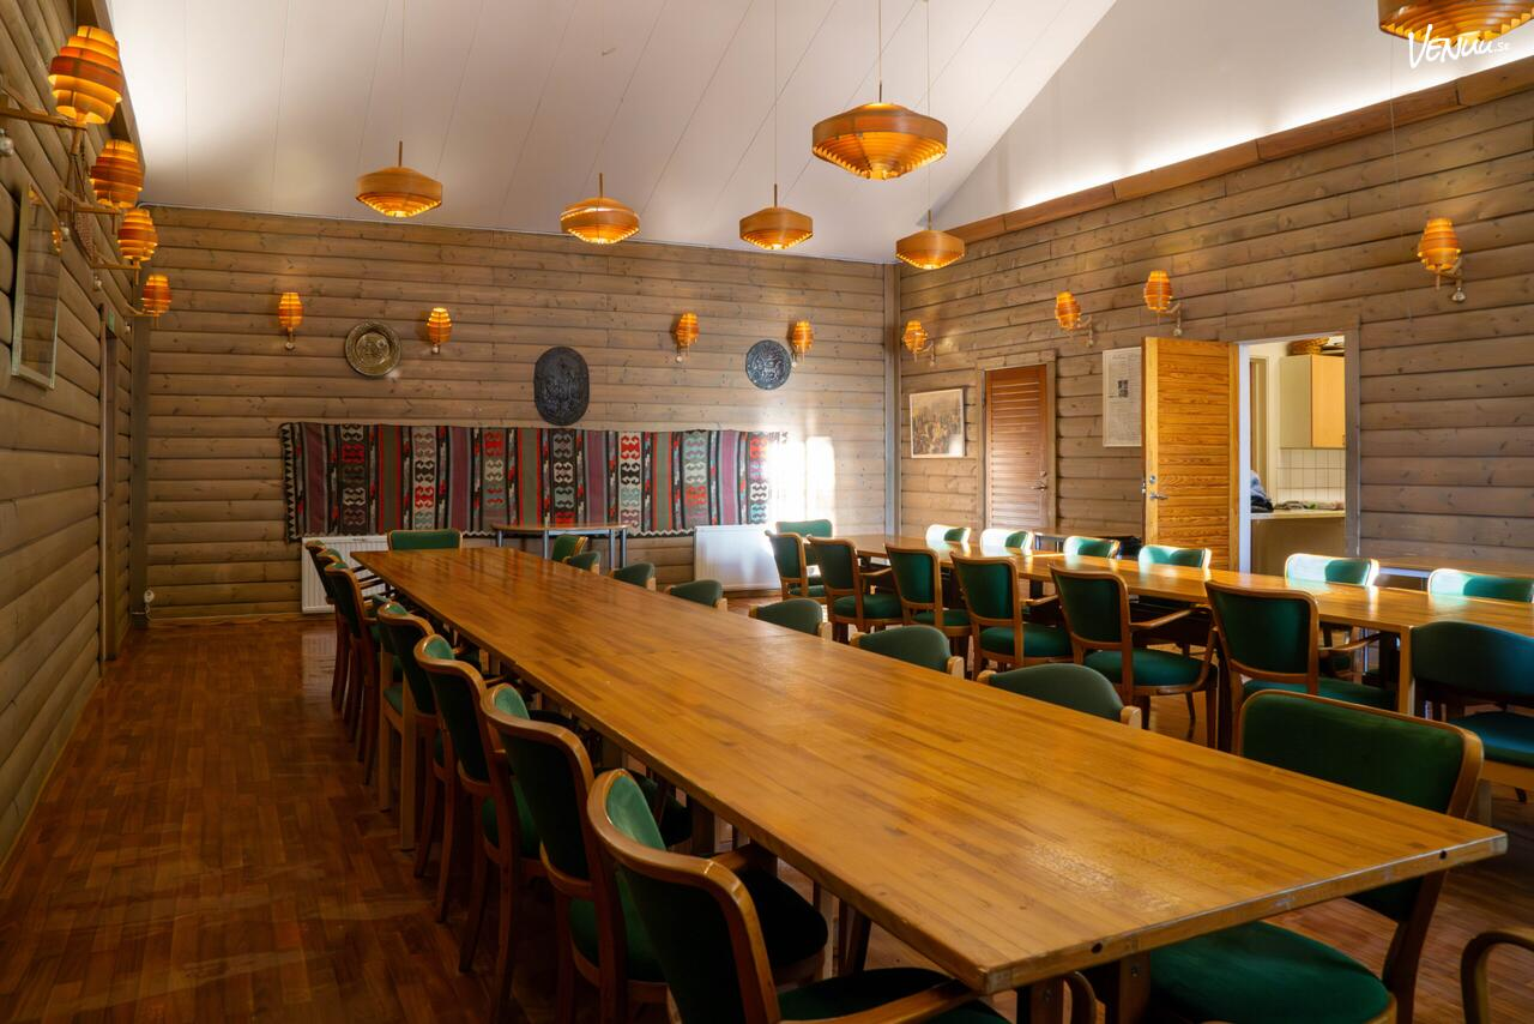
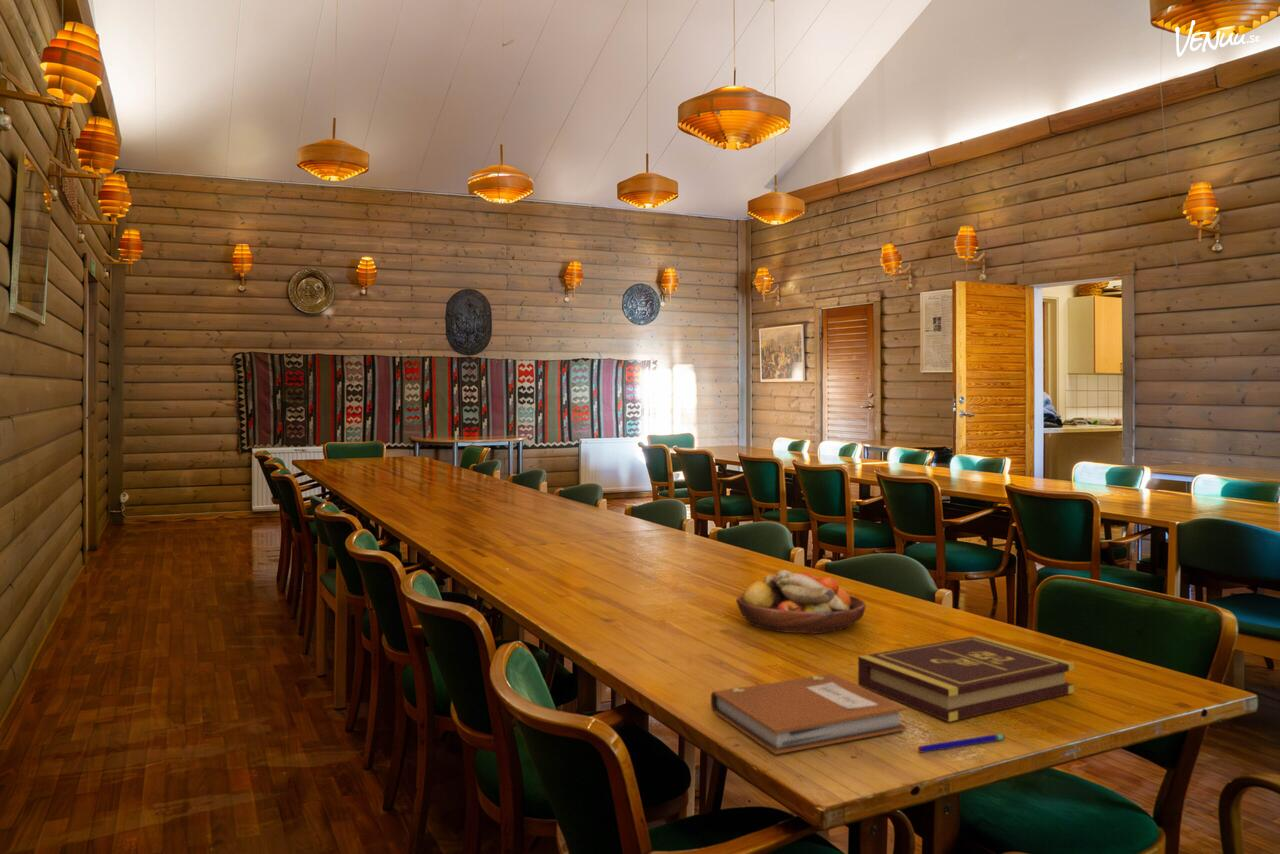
+ fruit bowl (801, 595)
+ book (964, 674)
+ notebook (808, 708)
+ pen (962, 742)
